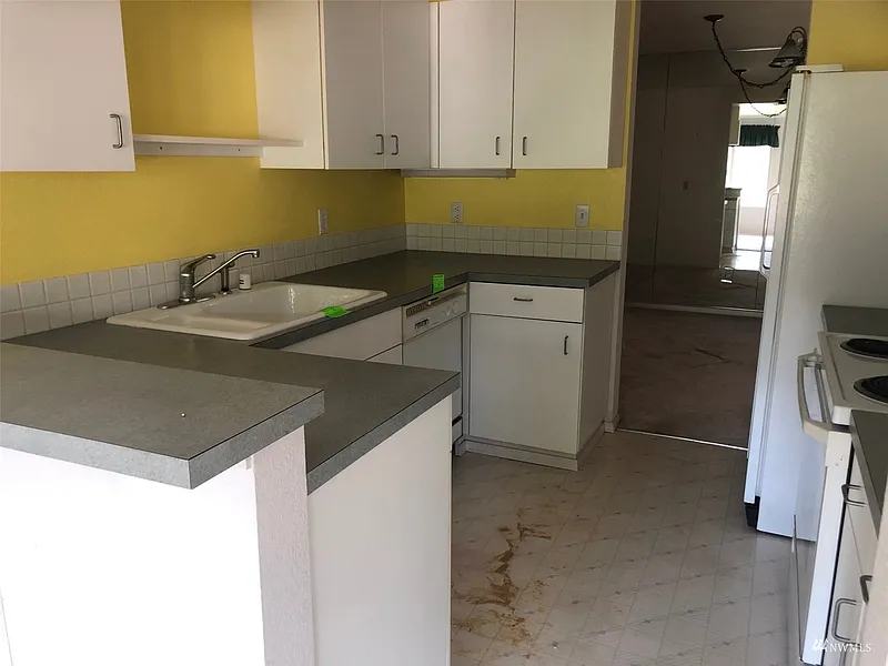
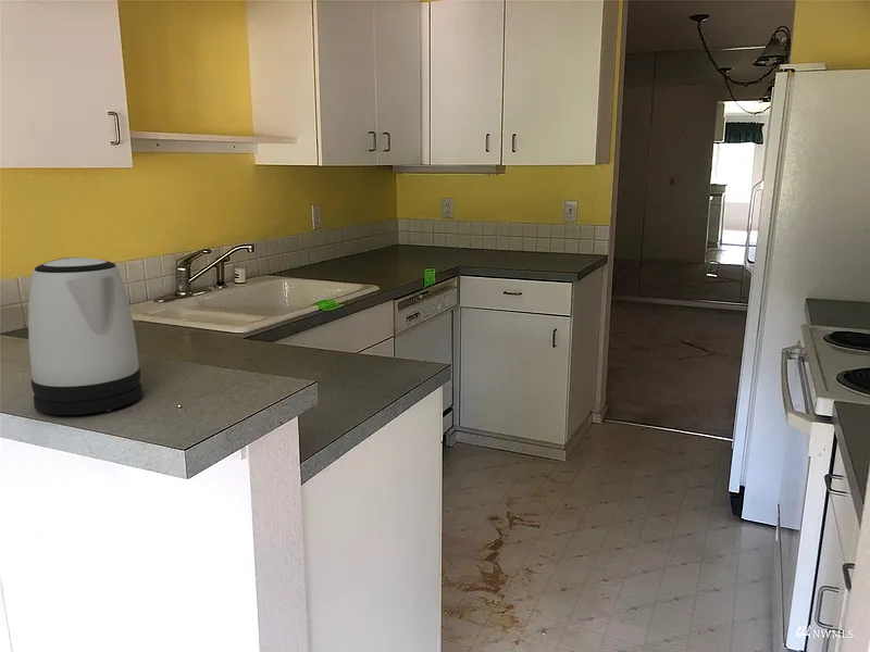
+ kettle (76, 328)
